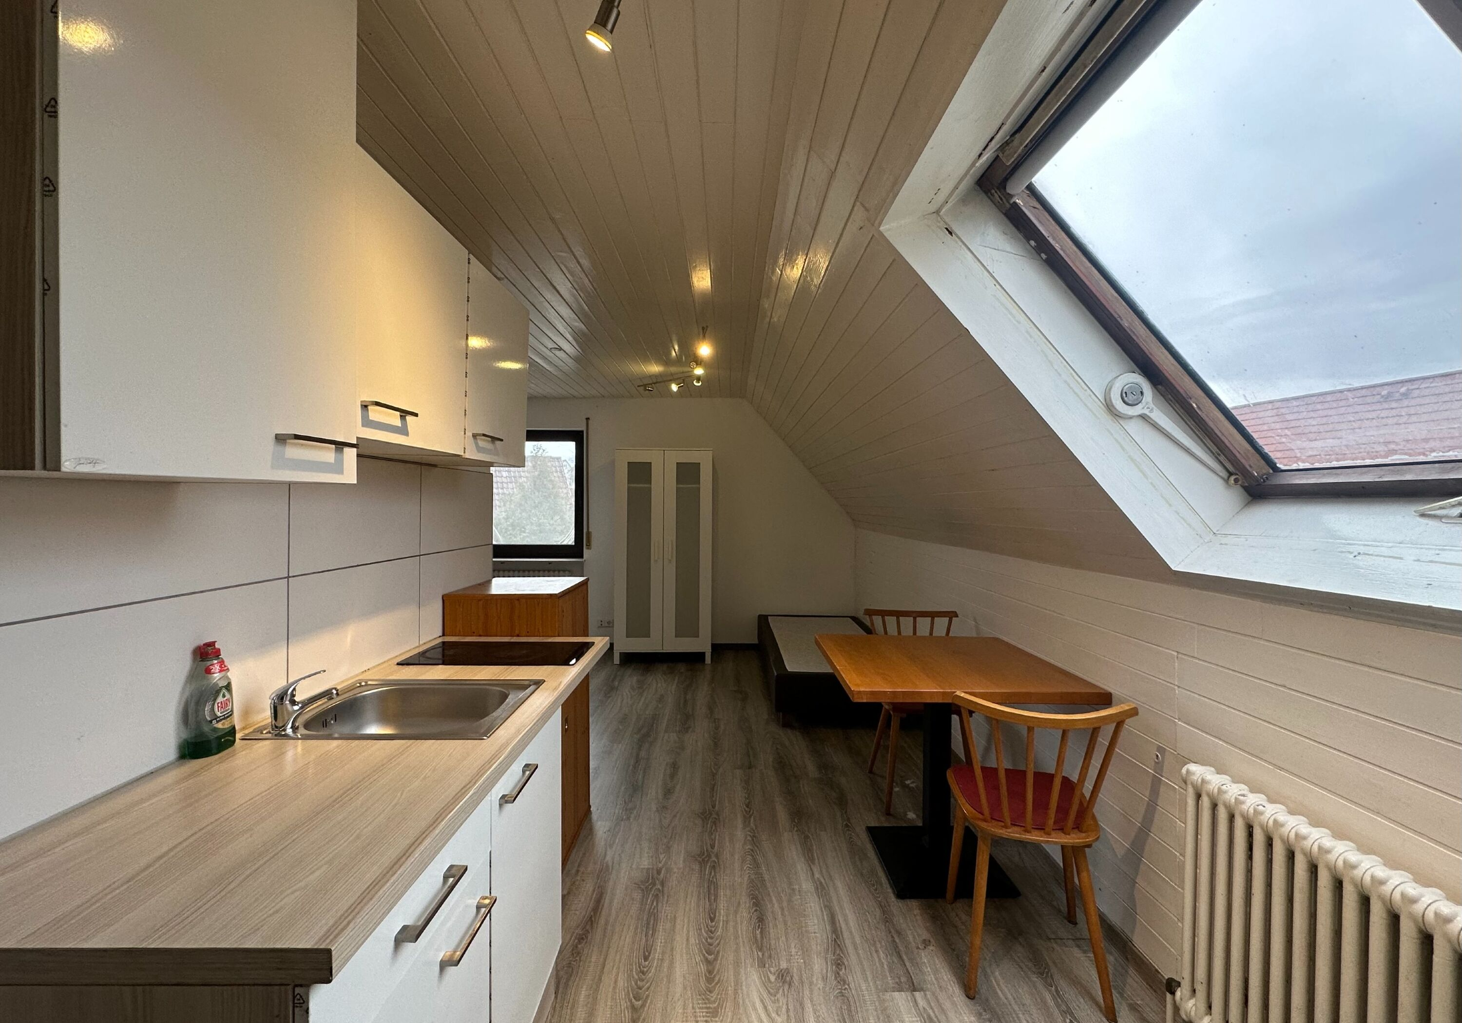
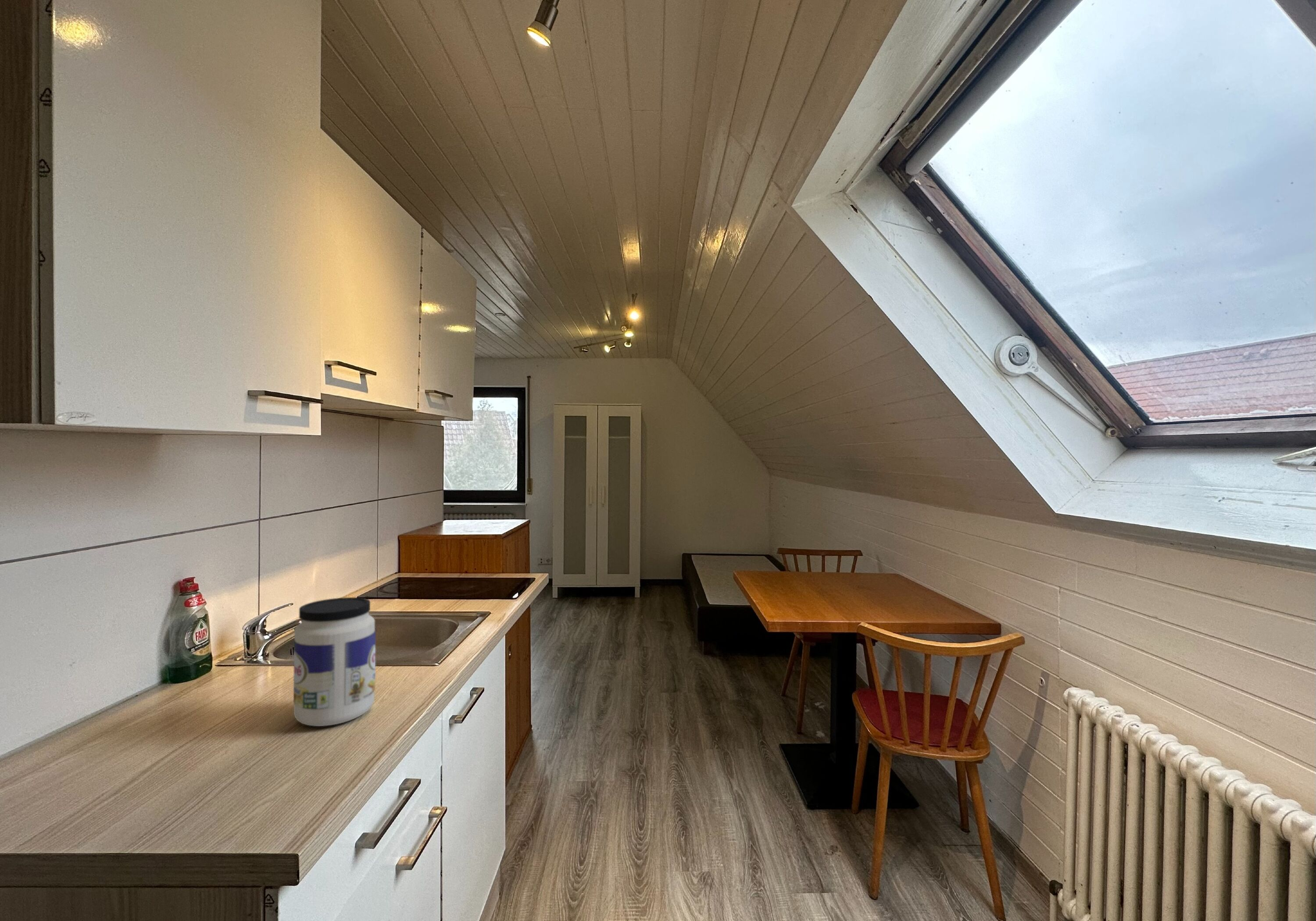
+ jar (336, 659)
